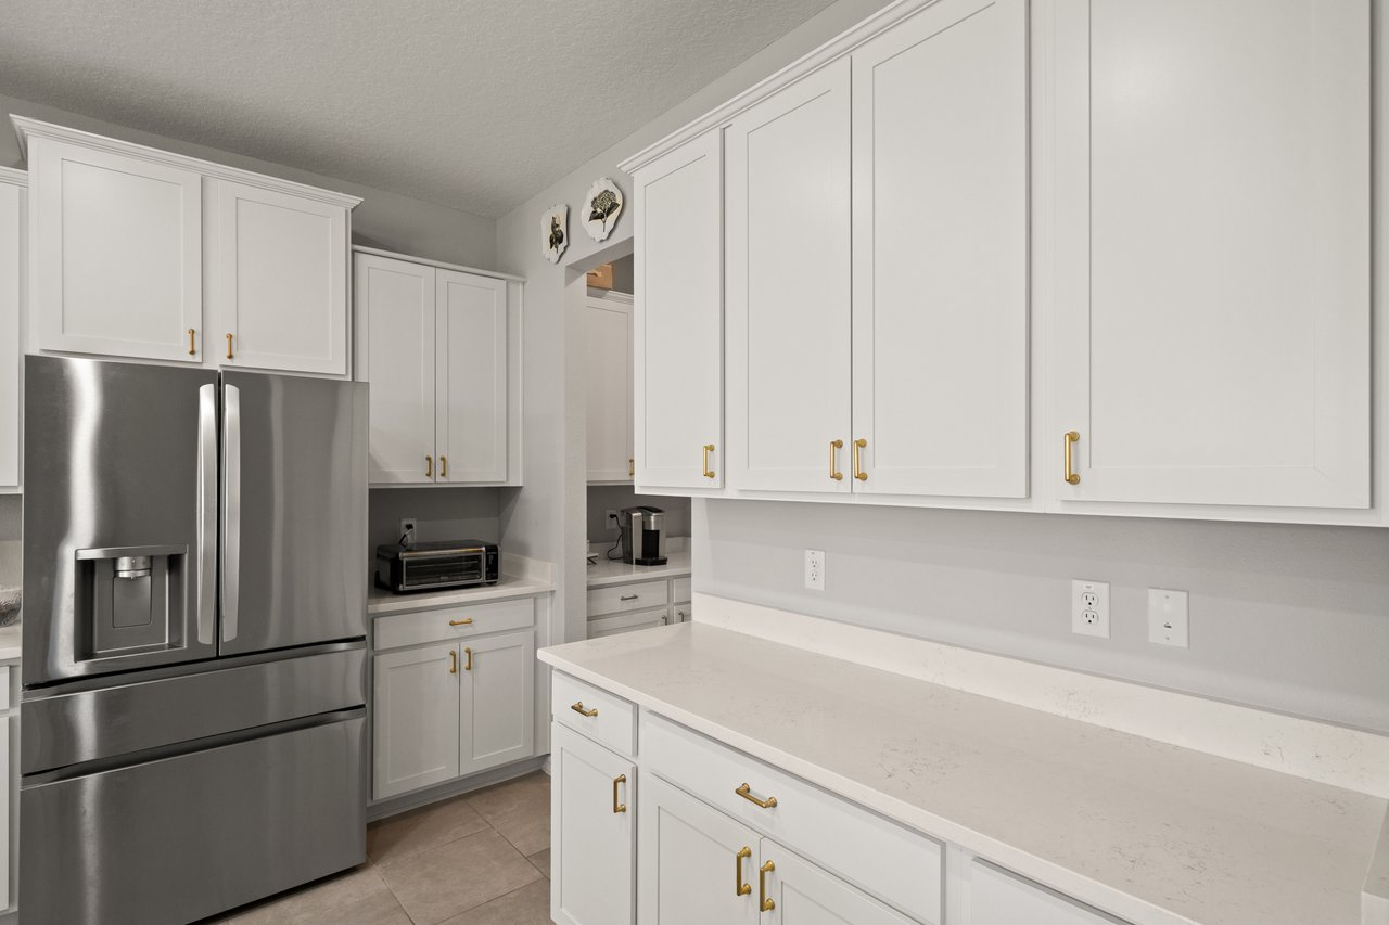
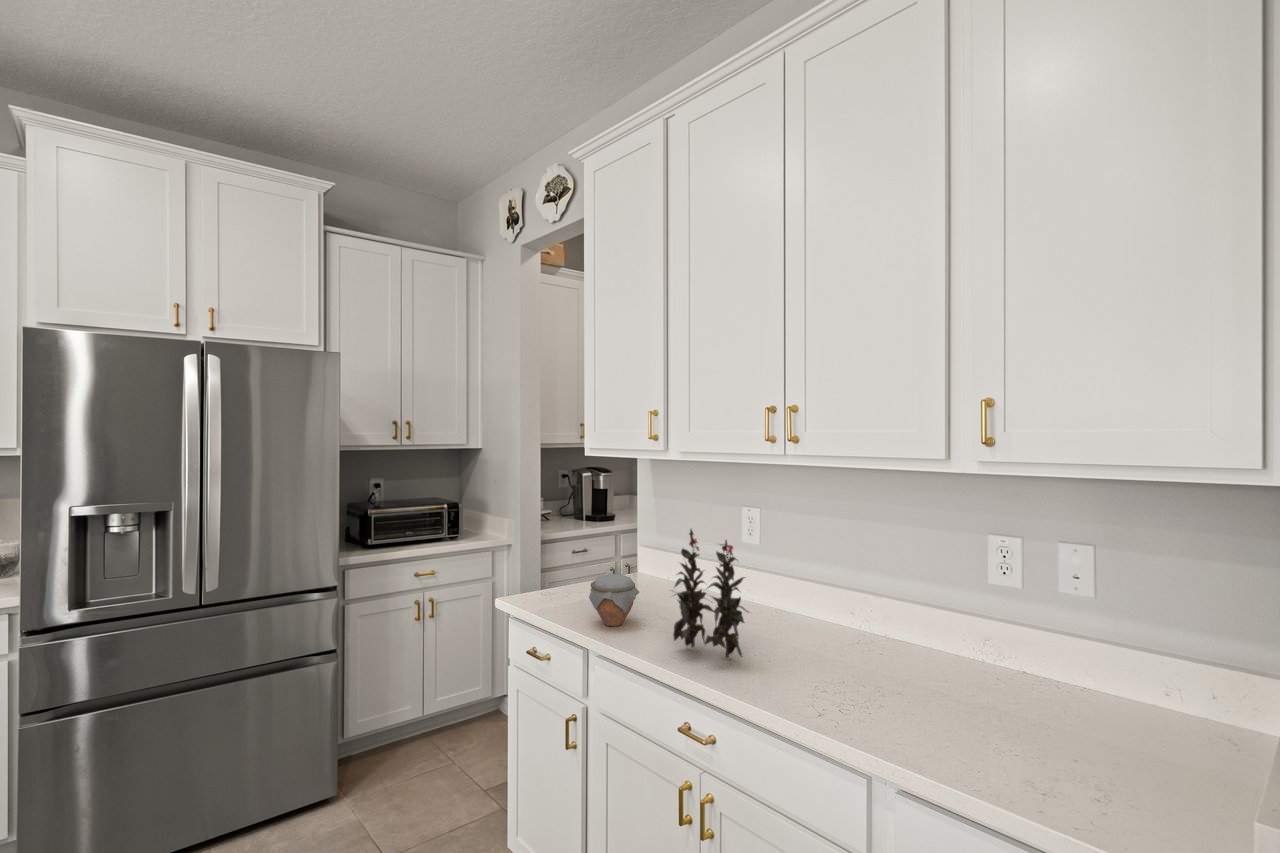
+ flower (706, 593)
+ jar (613, 600)
